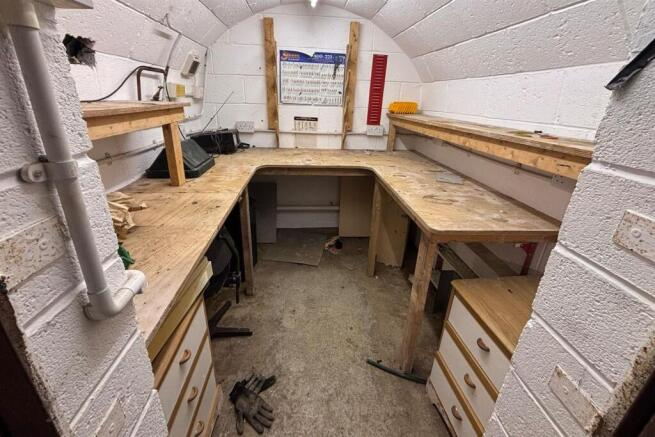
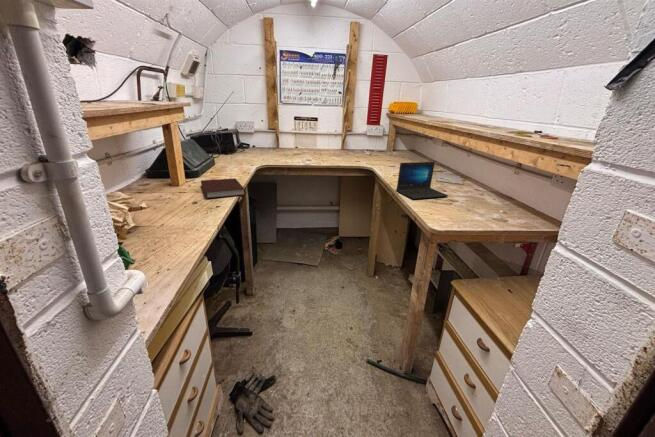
+ notebook (222, 187)
+ laptop (424, 179)
